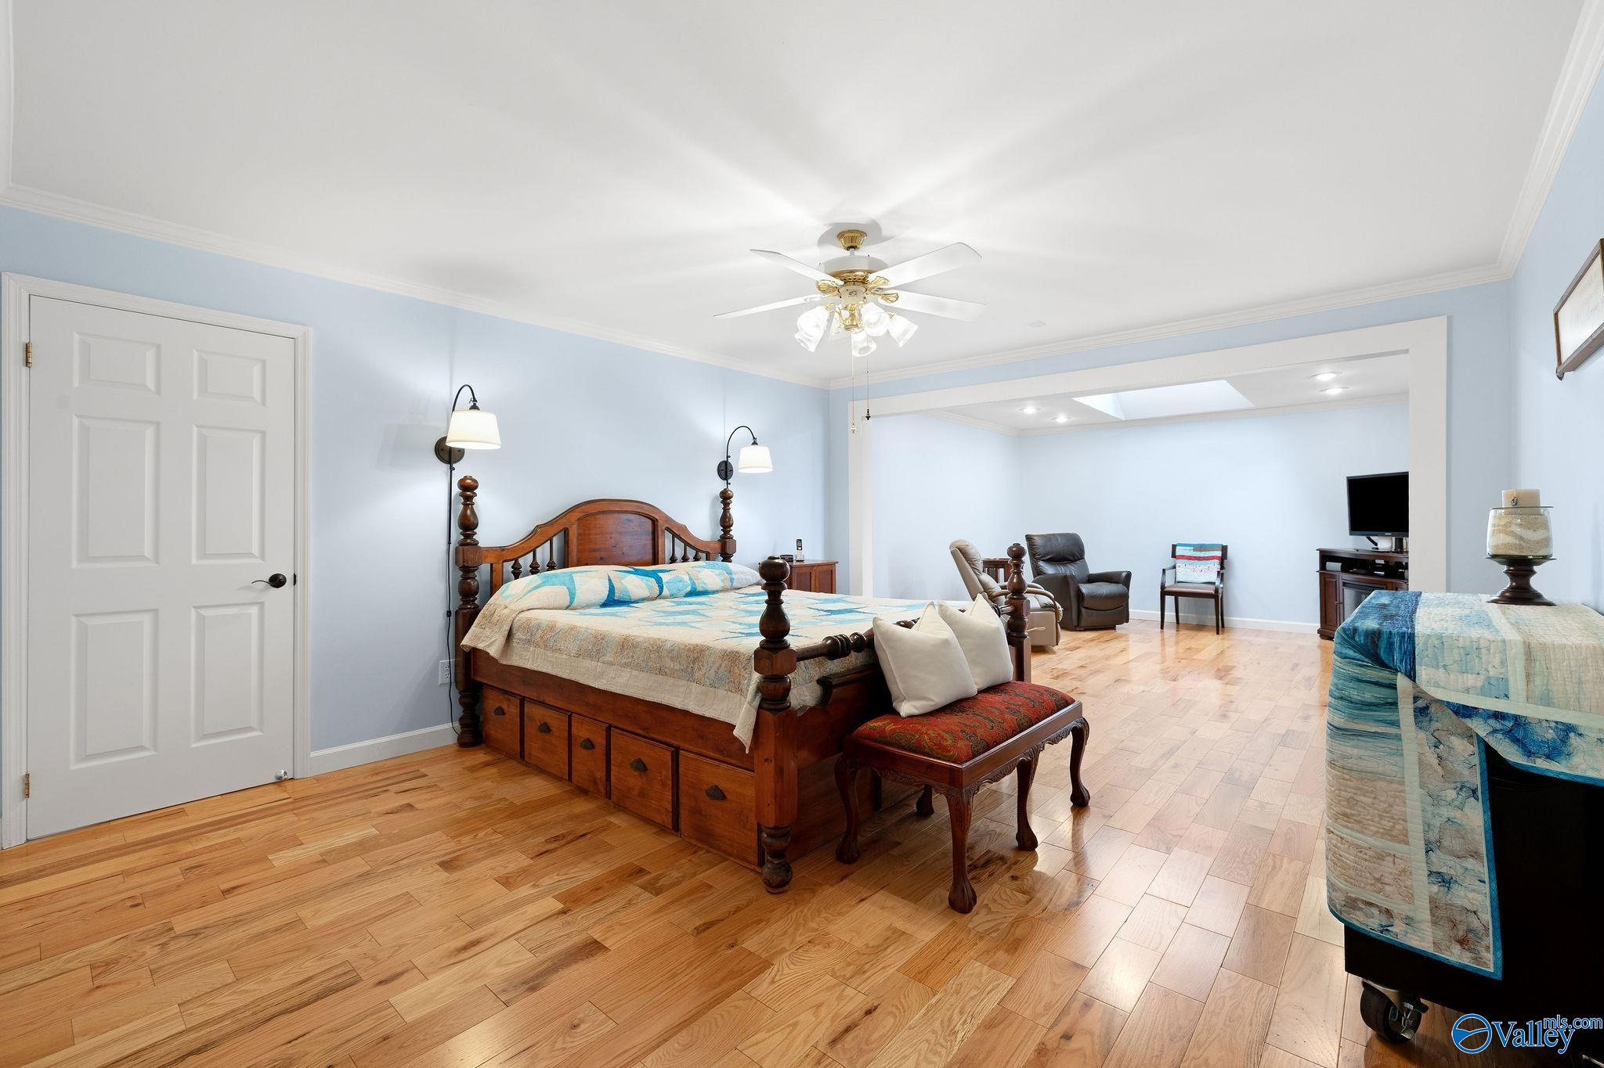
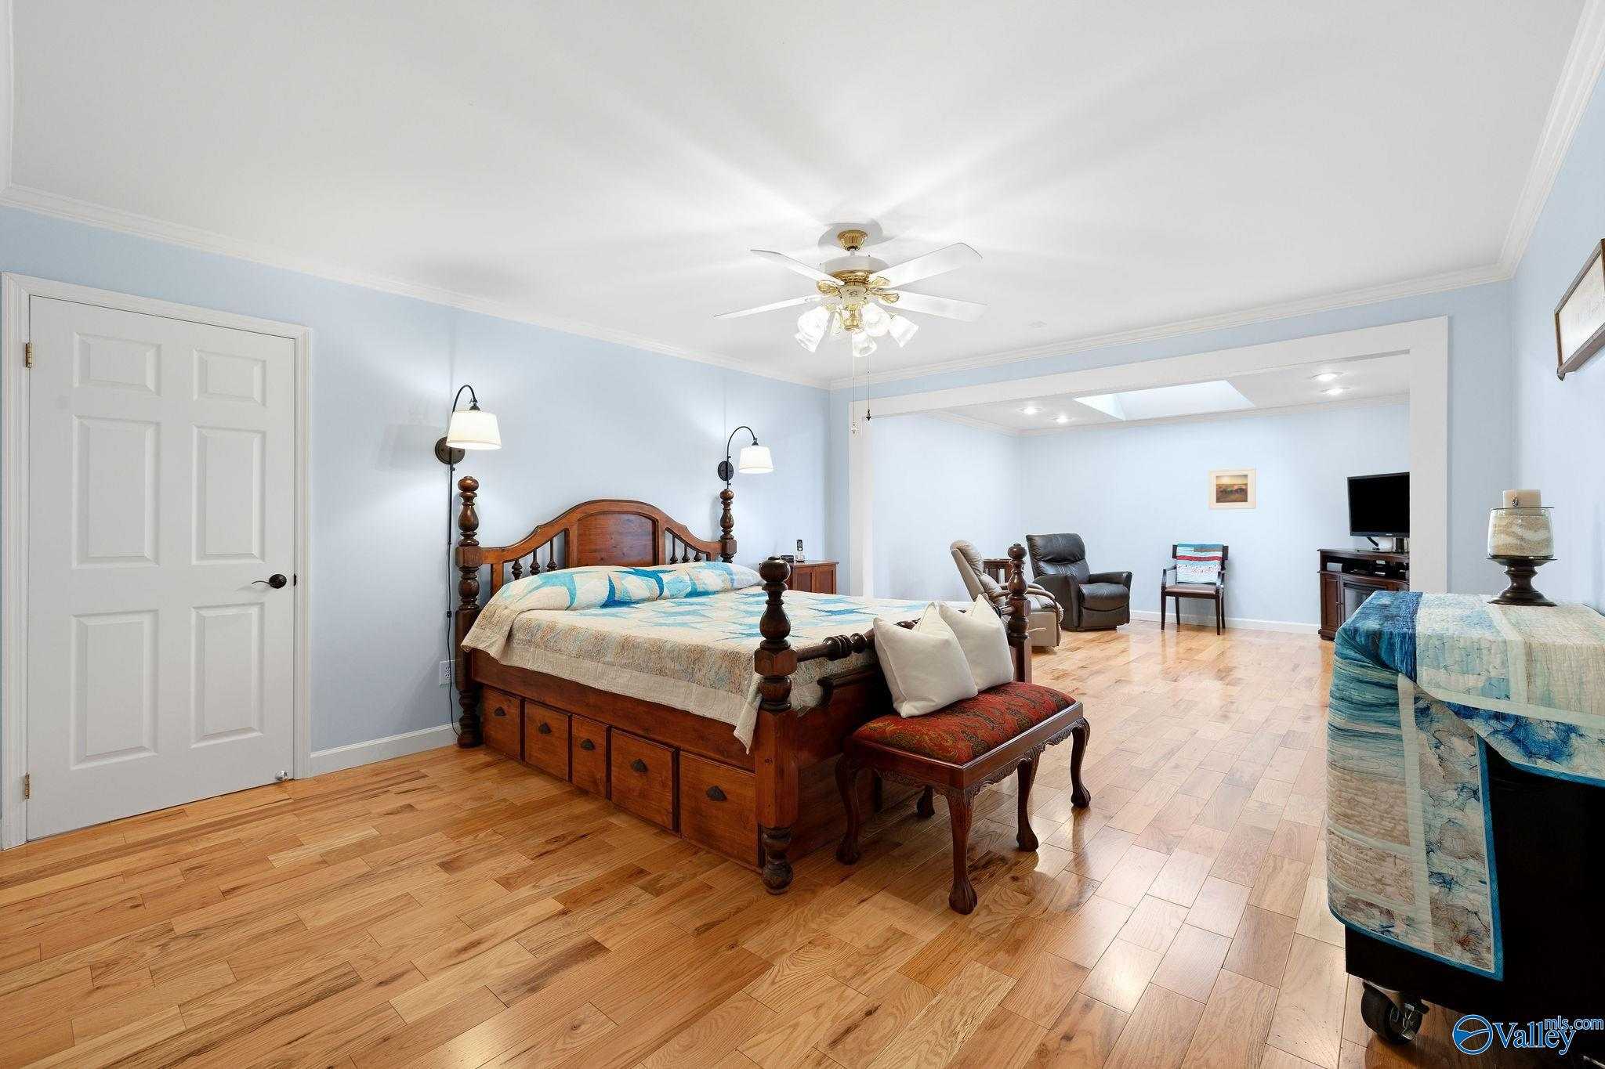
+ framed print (1231, 489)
